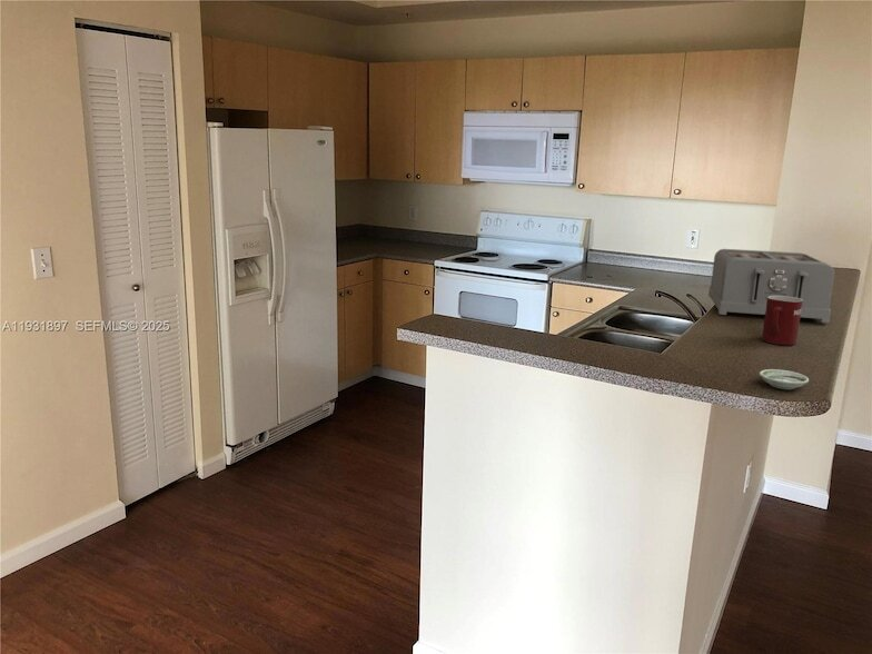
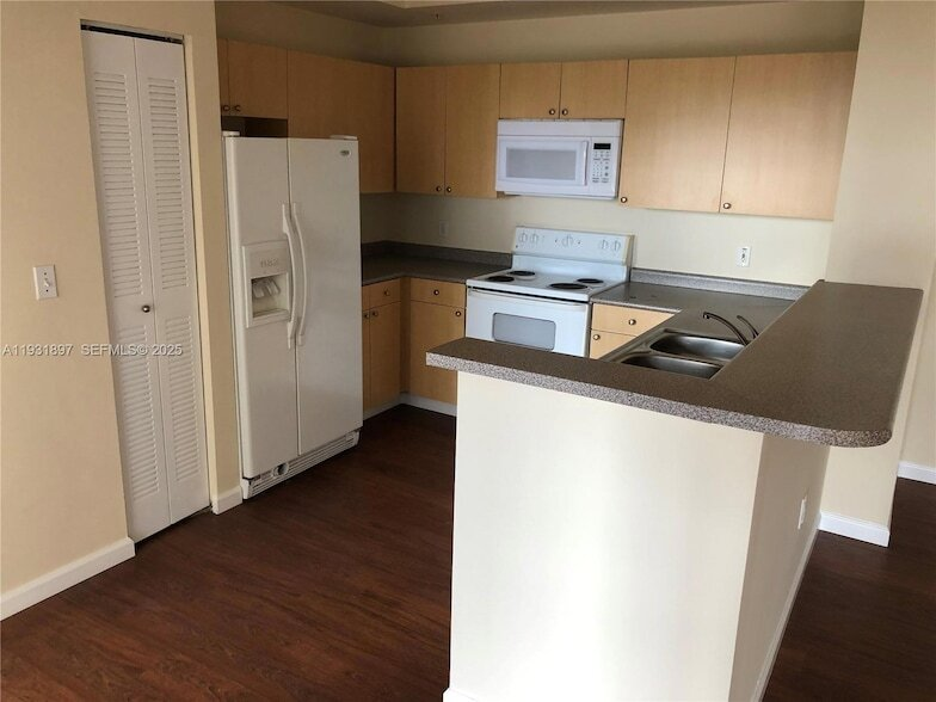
- saucer (783, 380)
- mug (780, 320)
- toaster (767, 283)
